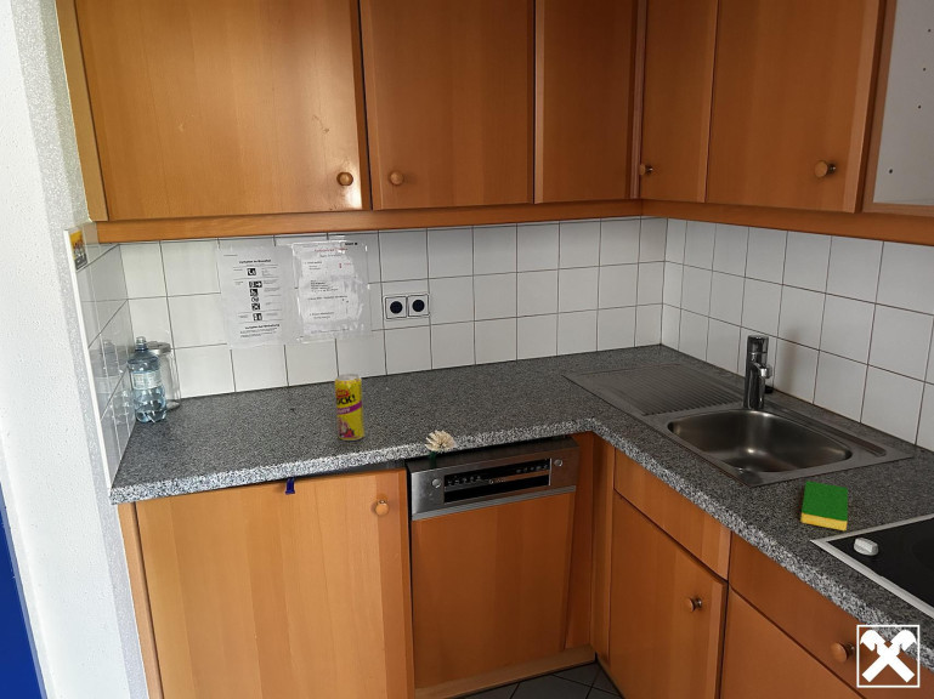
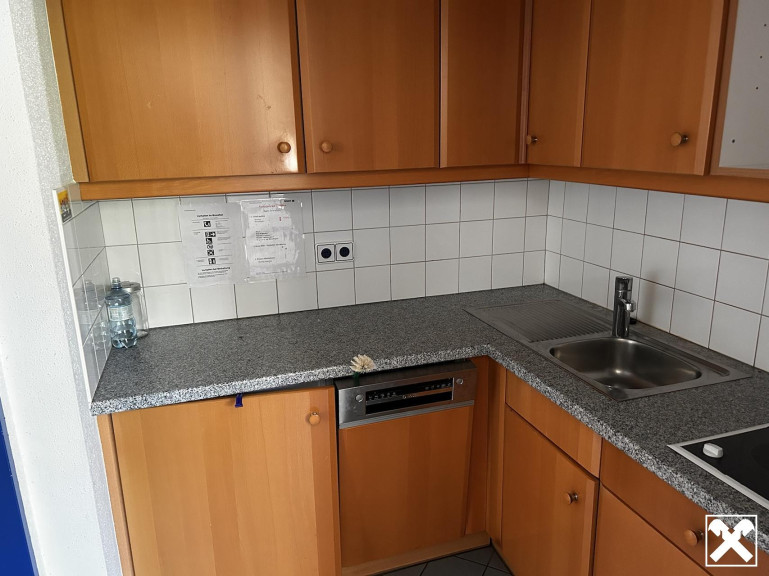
- beverage can (349, 407)
- dish sponge (825, 504)
